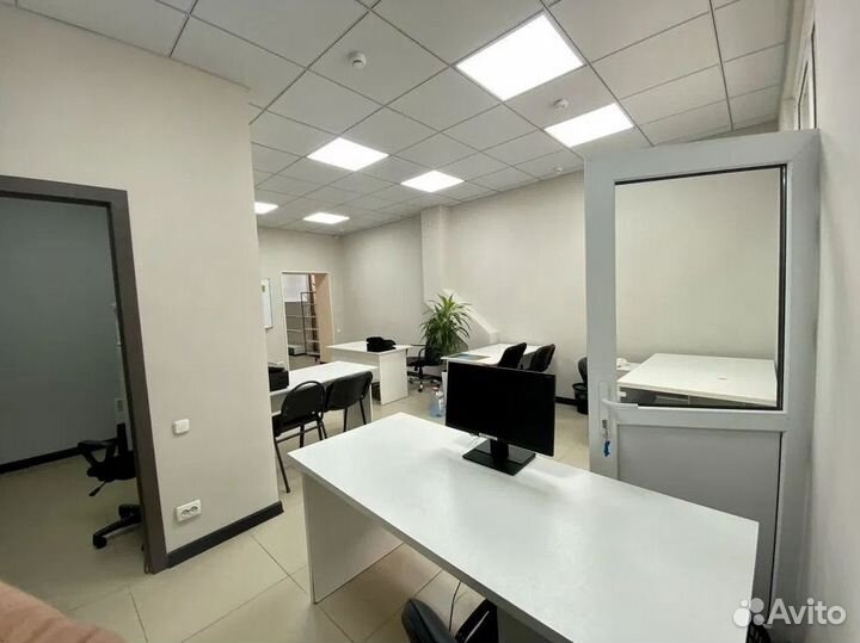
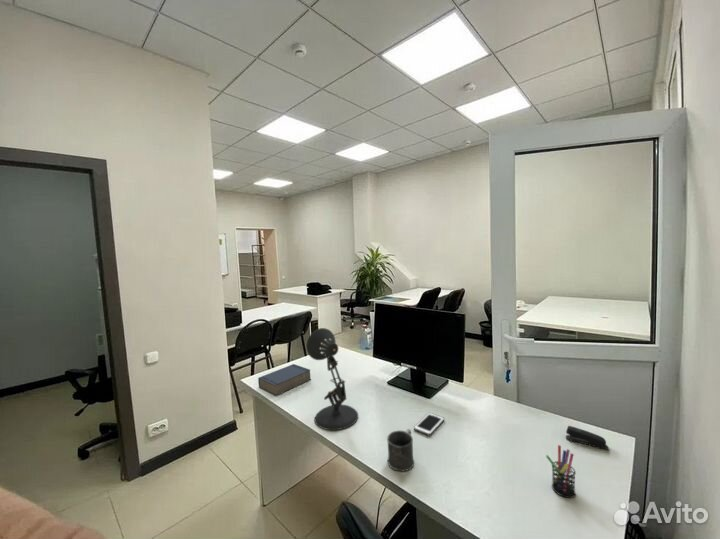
+ book (285, 378)
+ cell phone (429, 423)
+ mug (401, 448)
+ desk lamp (333, 374)
+ stapler (586, 436)
+ pen holder (560, 469)
